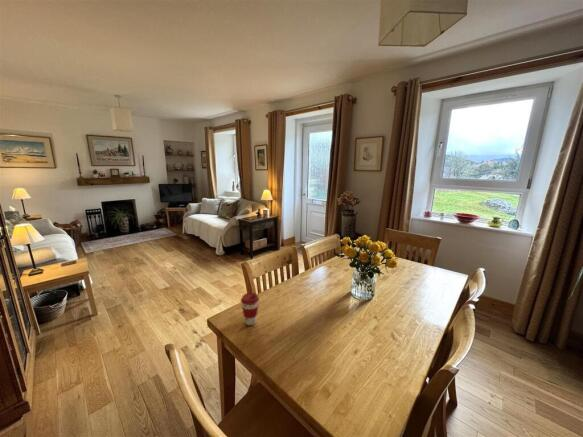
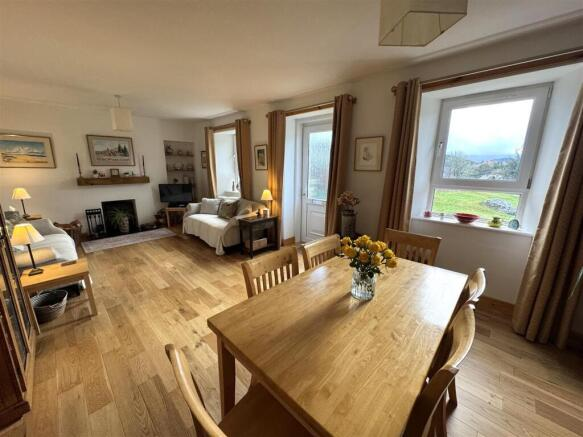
- coffee cup (250, 309)
